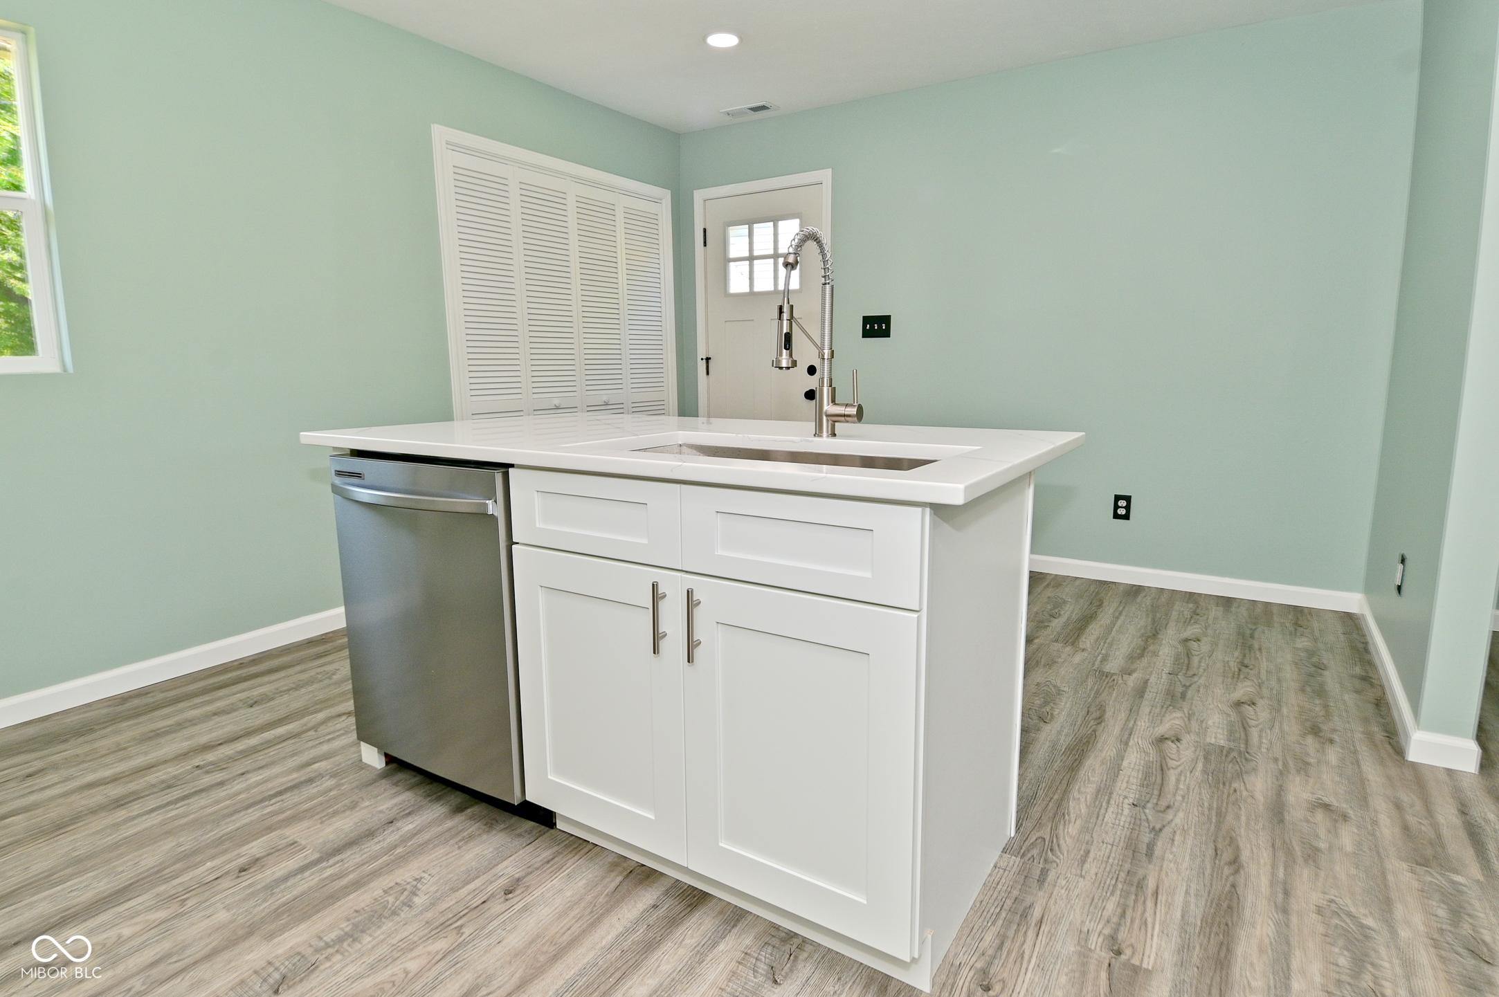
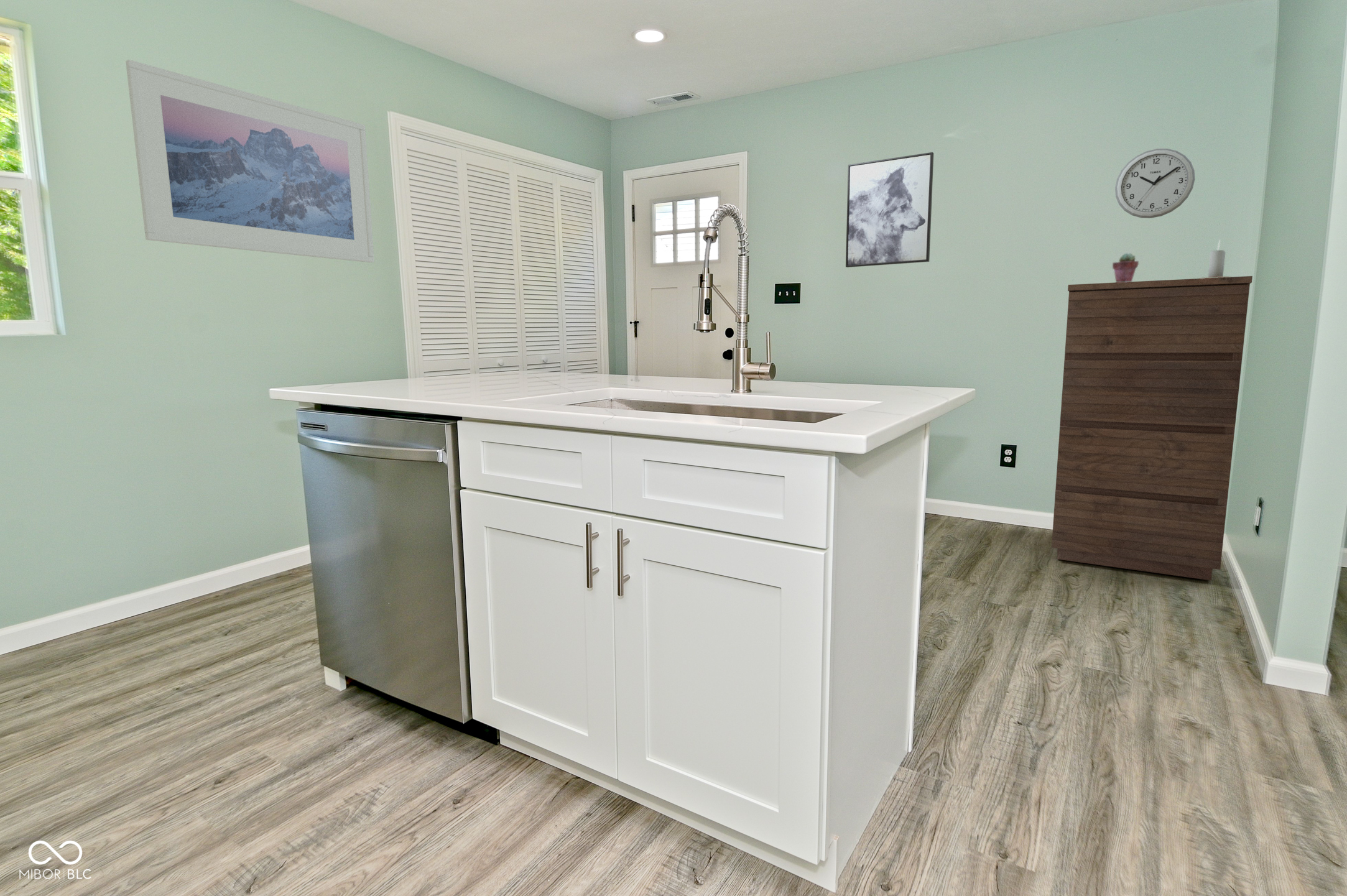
+ wall art (887, 212)
+ candle (1216, 258)
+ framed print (267, 175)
+ wall clock (1154, 183)
+ dresser (1142, 423)
+ potted succulent (1125, 267)
